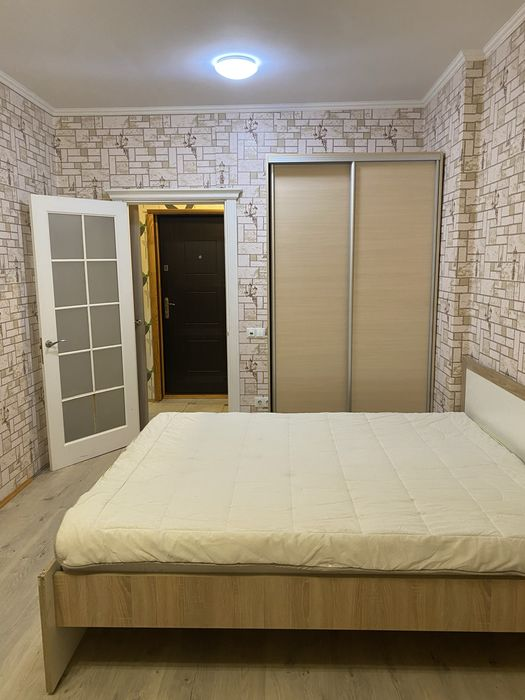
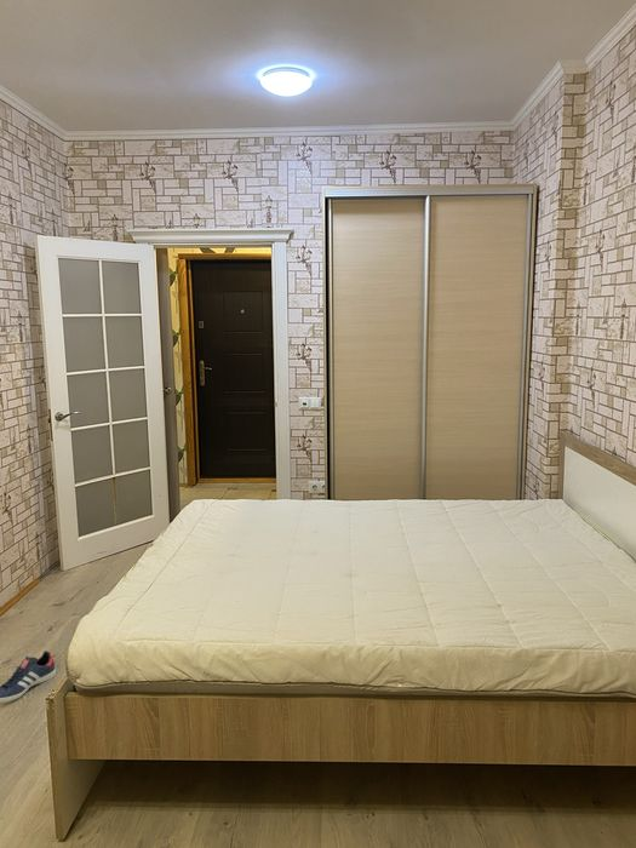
+ sneaker (22, 674)
